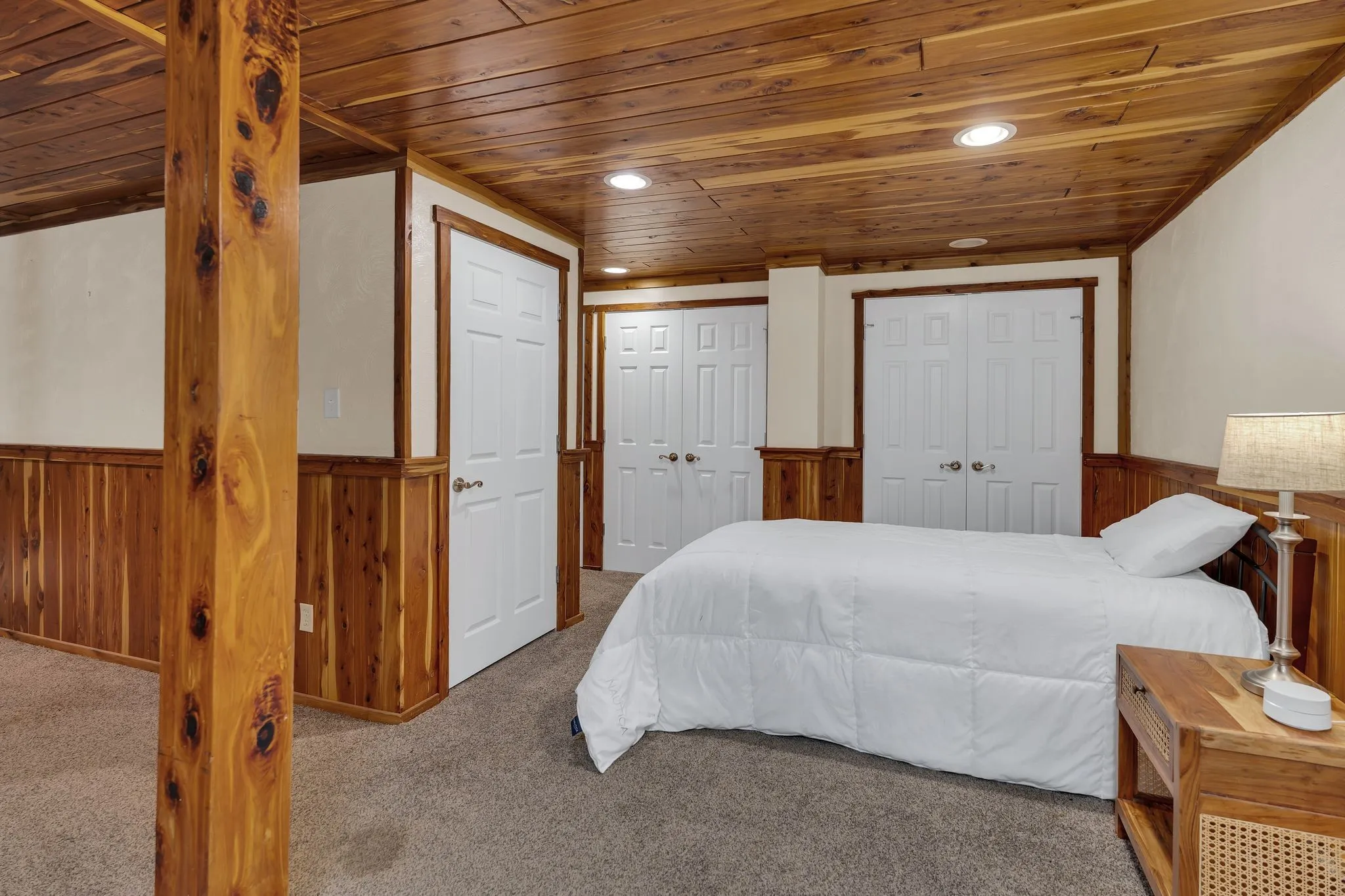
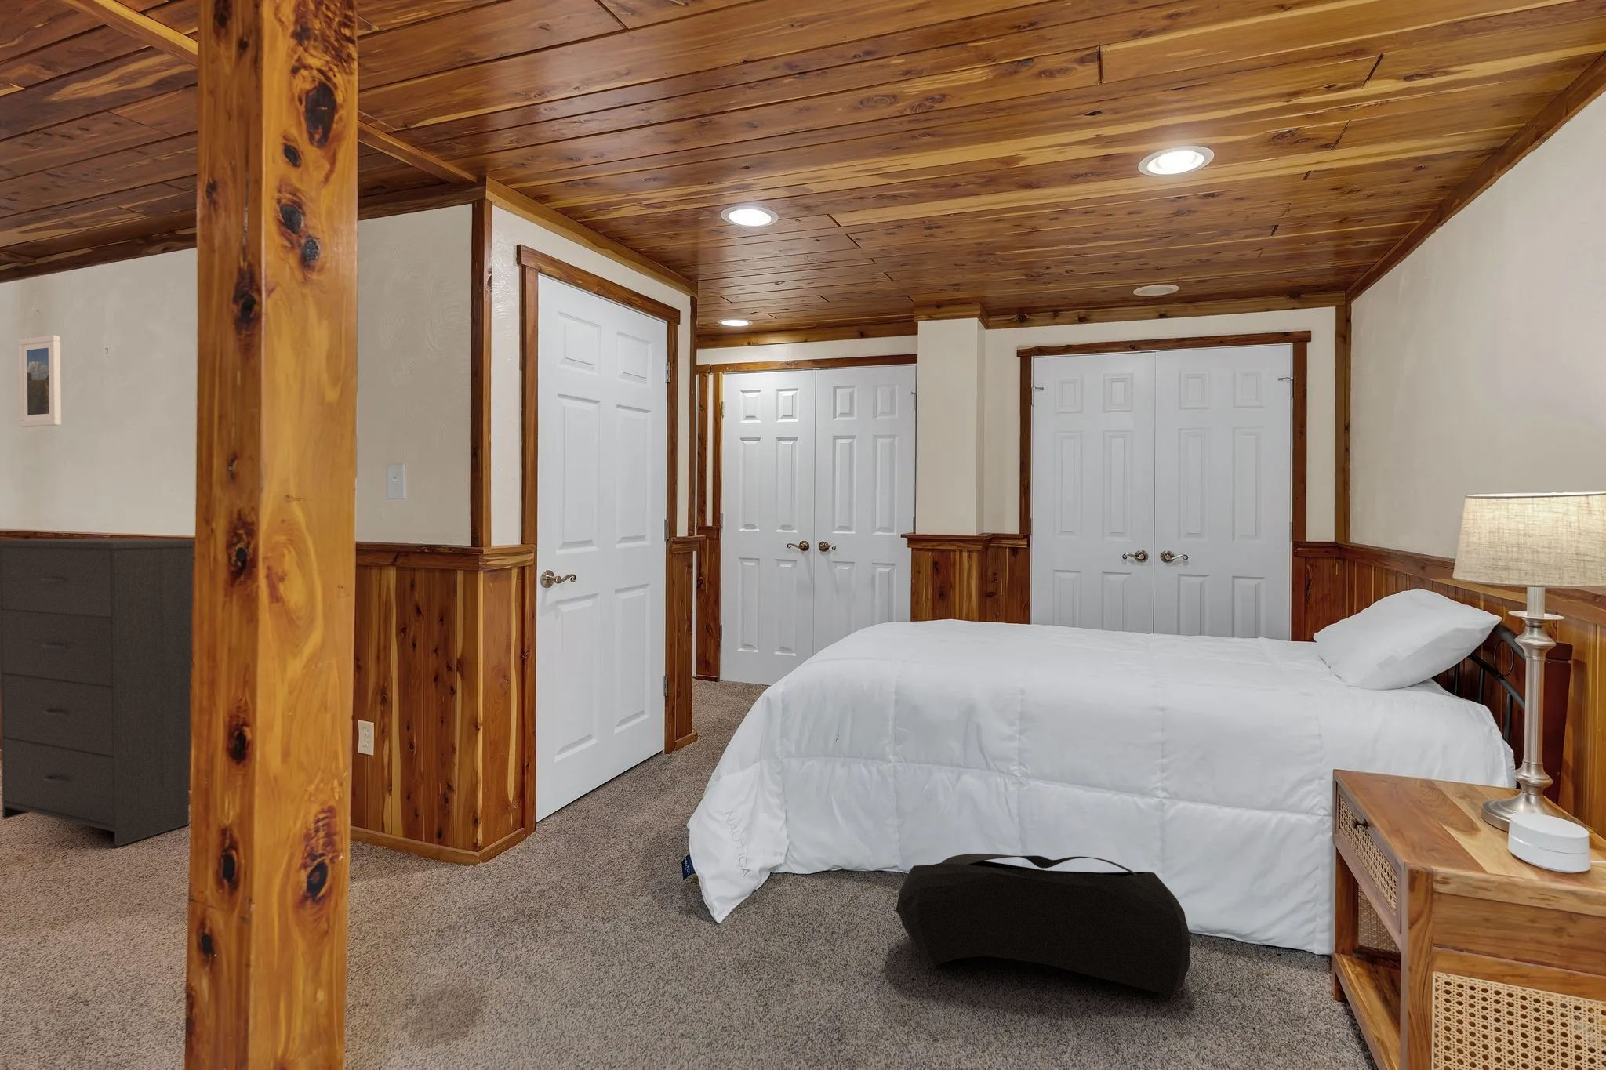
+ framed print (39, 382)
+ bag (1039, 908)
+ dresser (112, 678)
